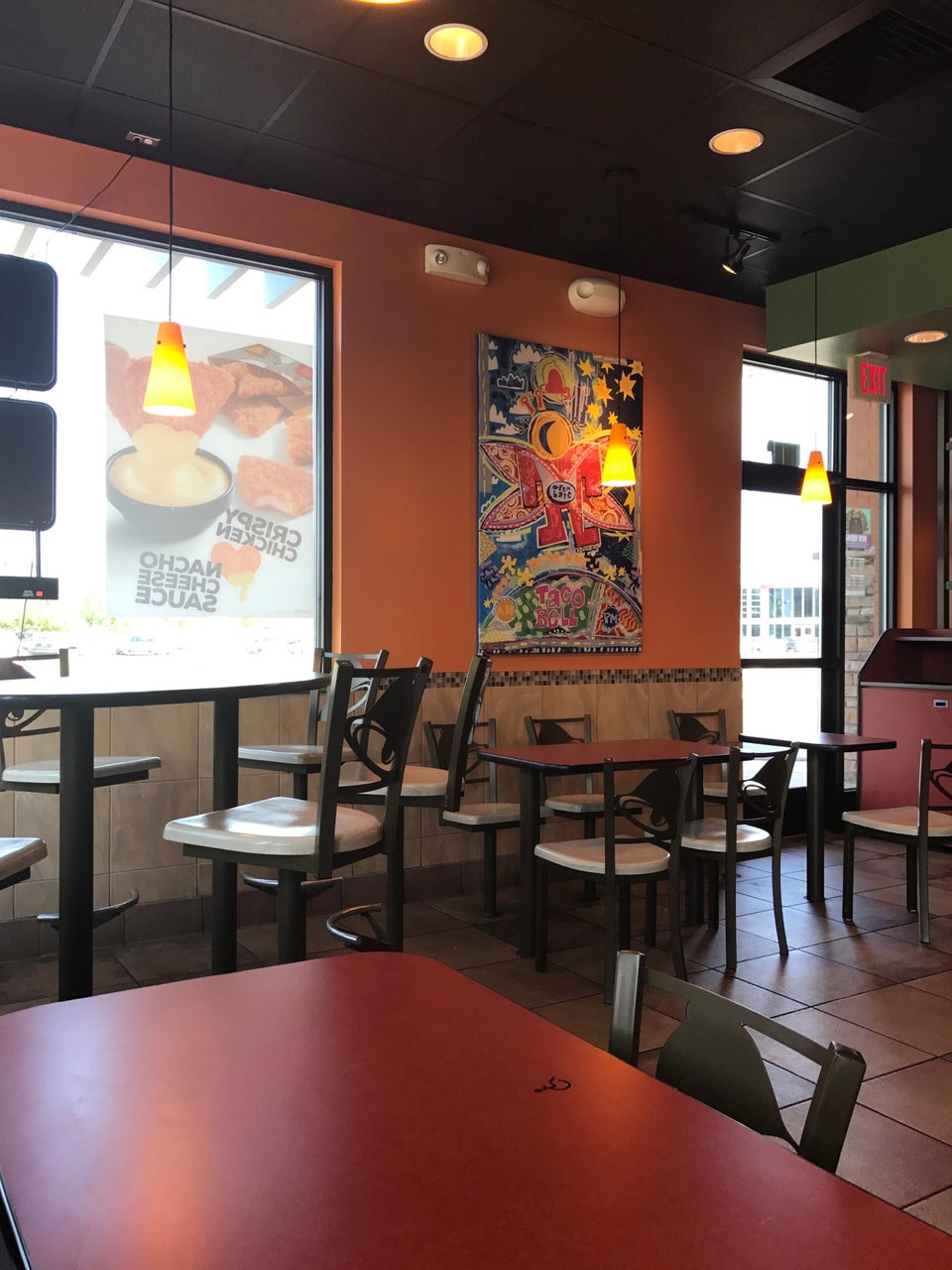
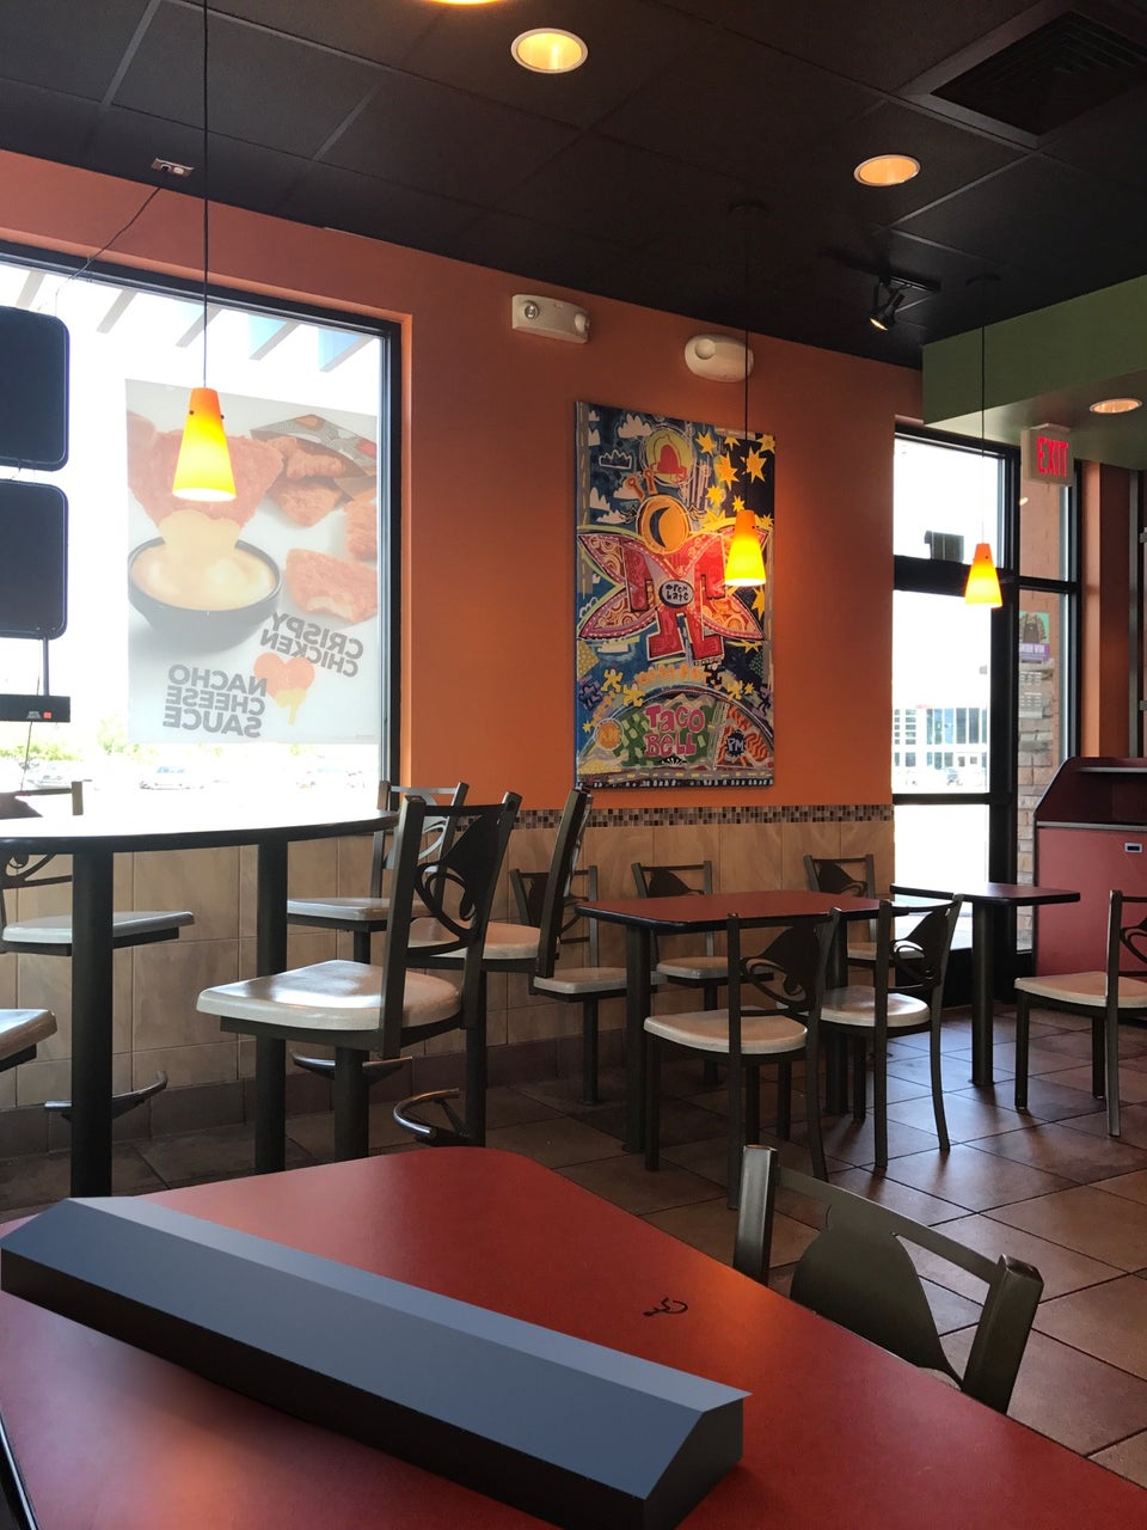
+ tray (322, 1323)
